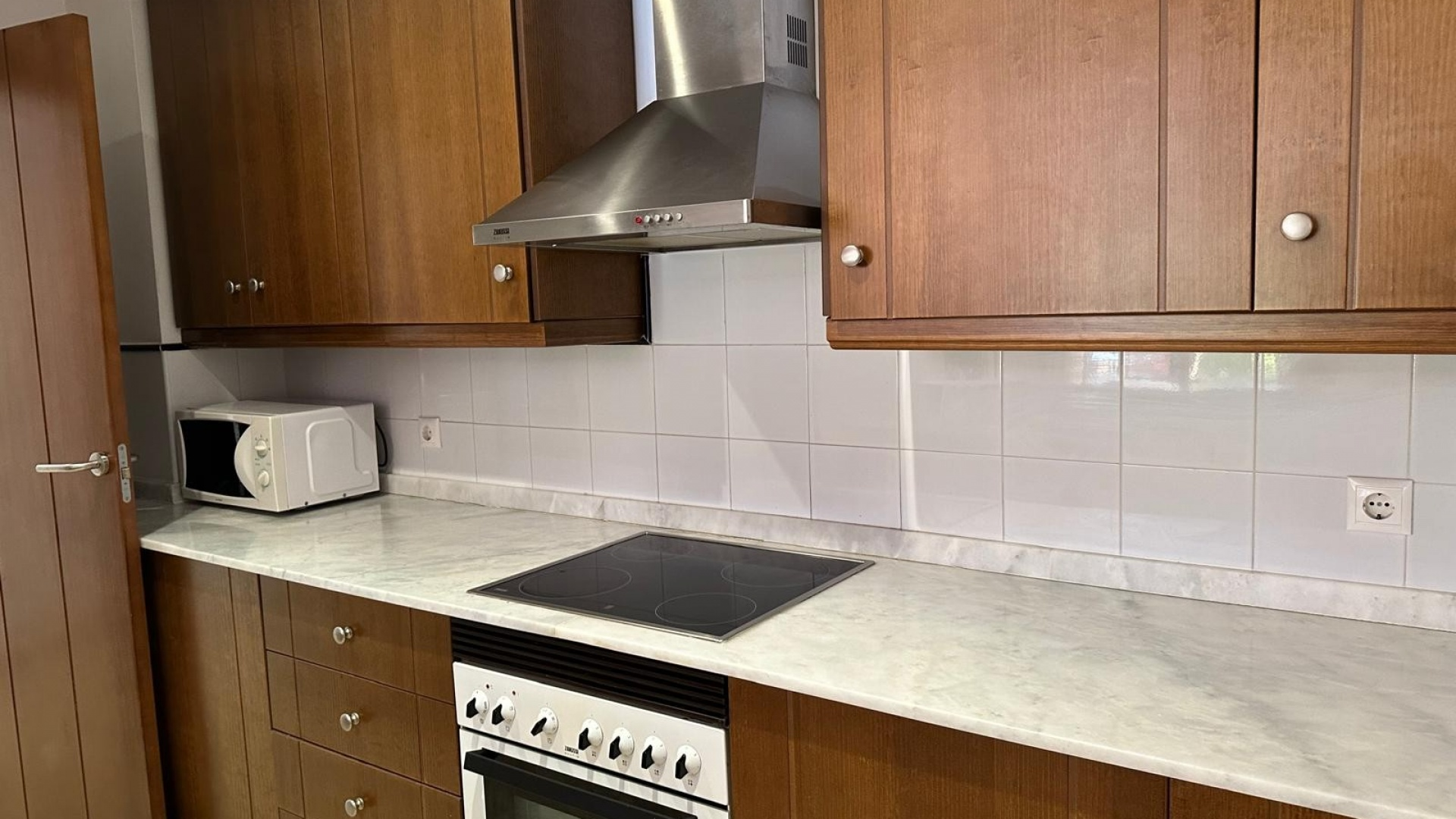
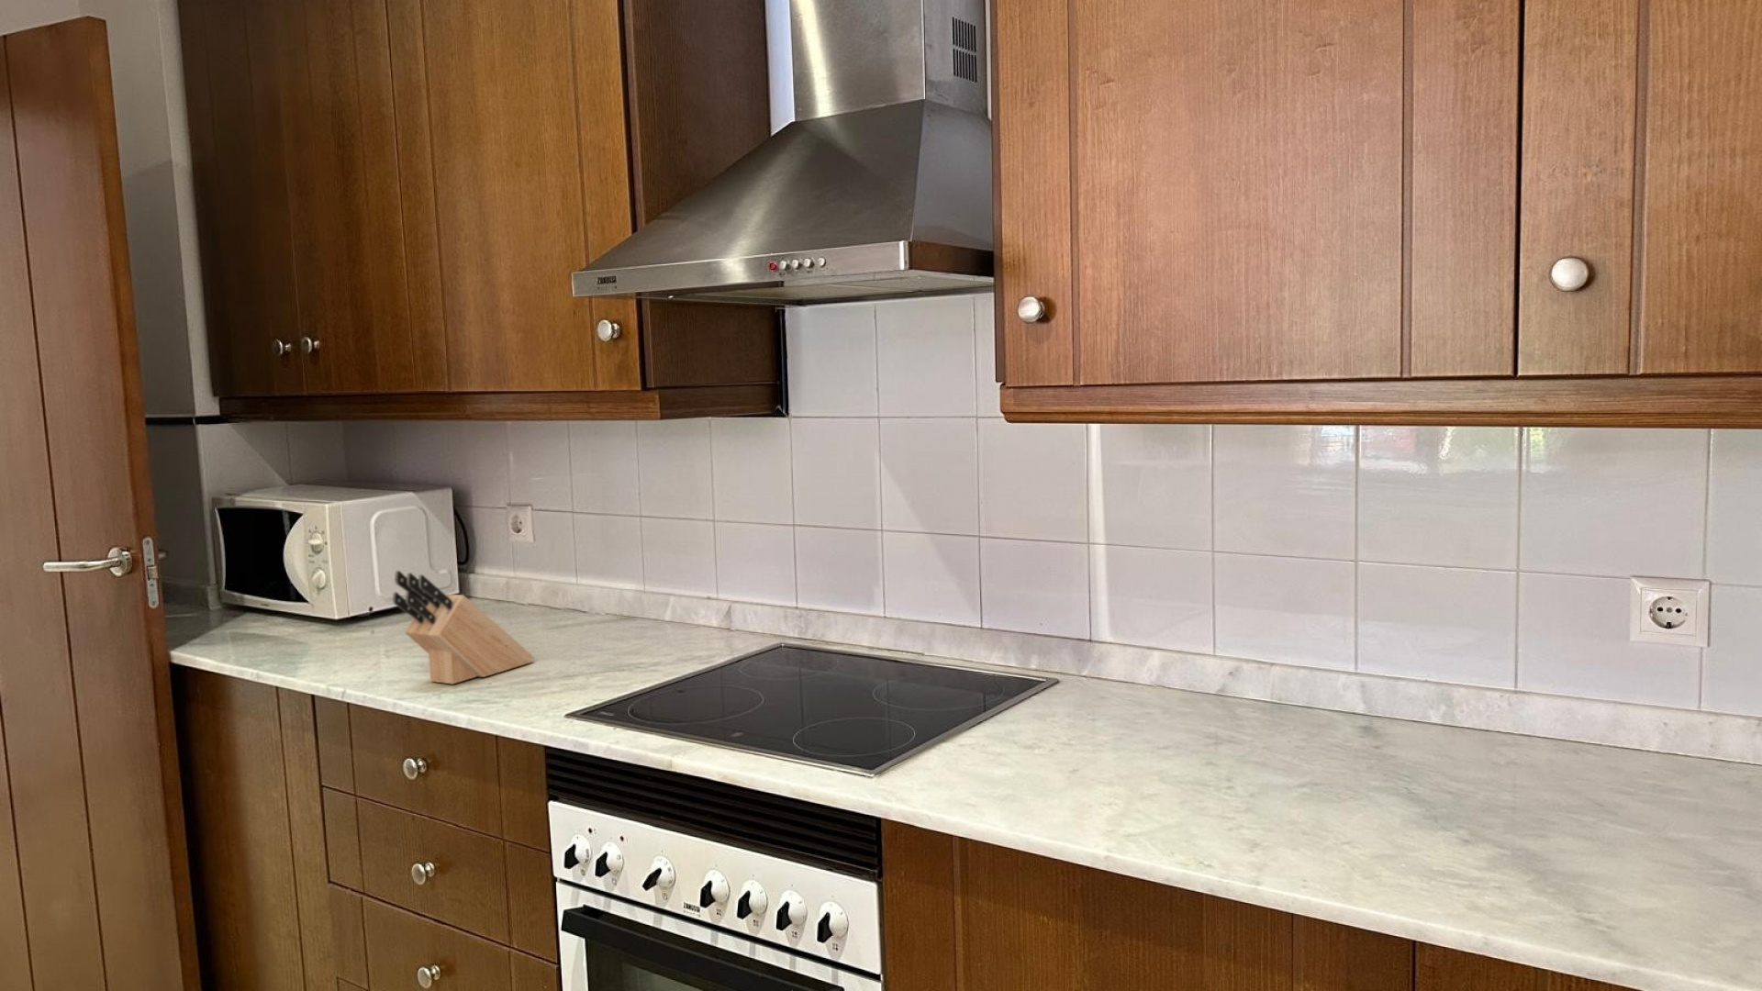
+ knife block (461, 620)
